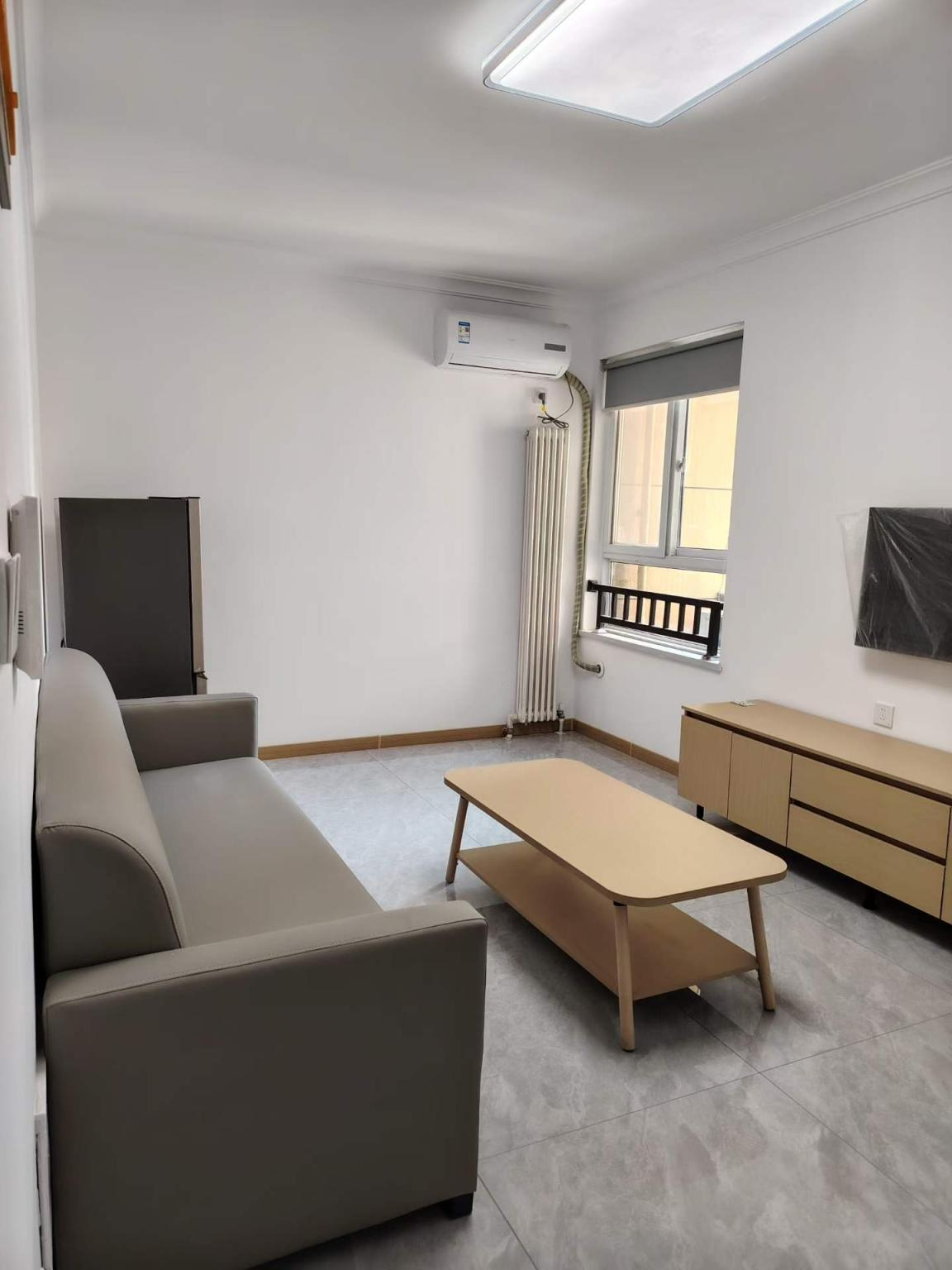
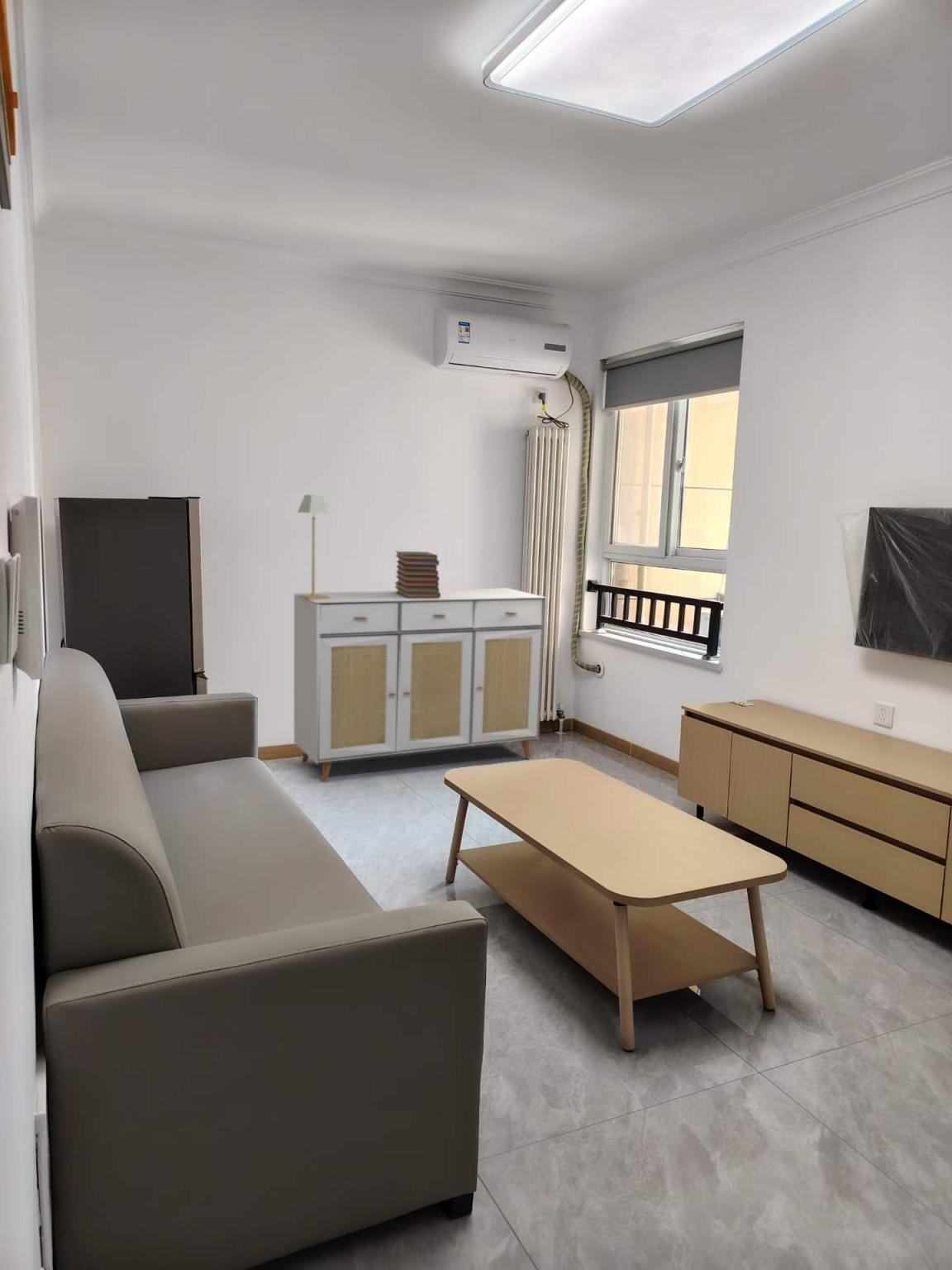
+ sideboard (421, 678)
+ table lamp (313, 546)
+ book stack (416, 574)
